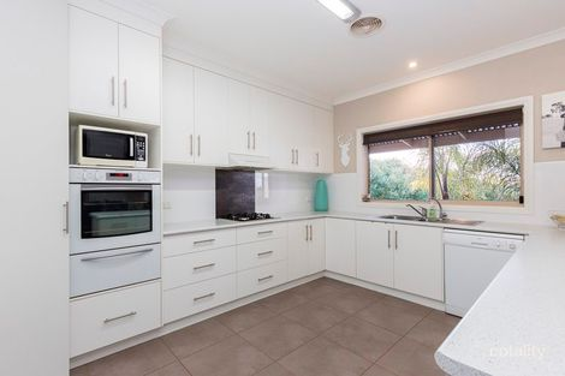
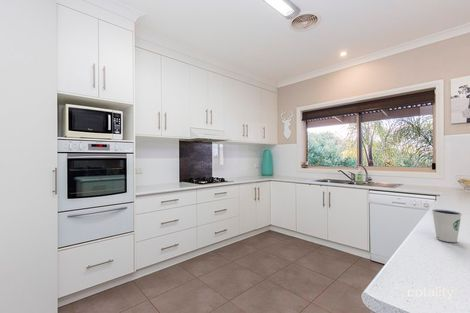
+ dixie cup (446, 225)
